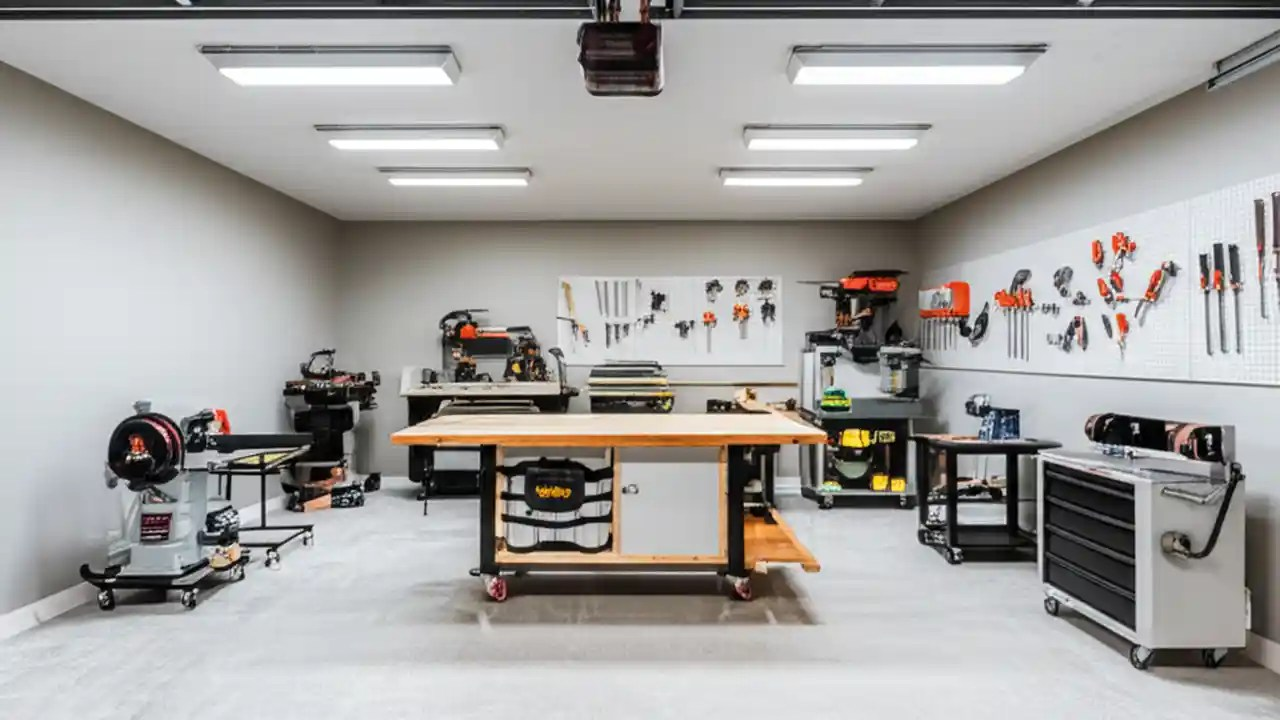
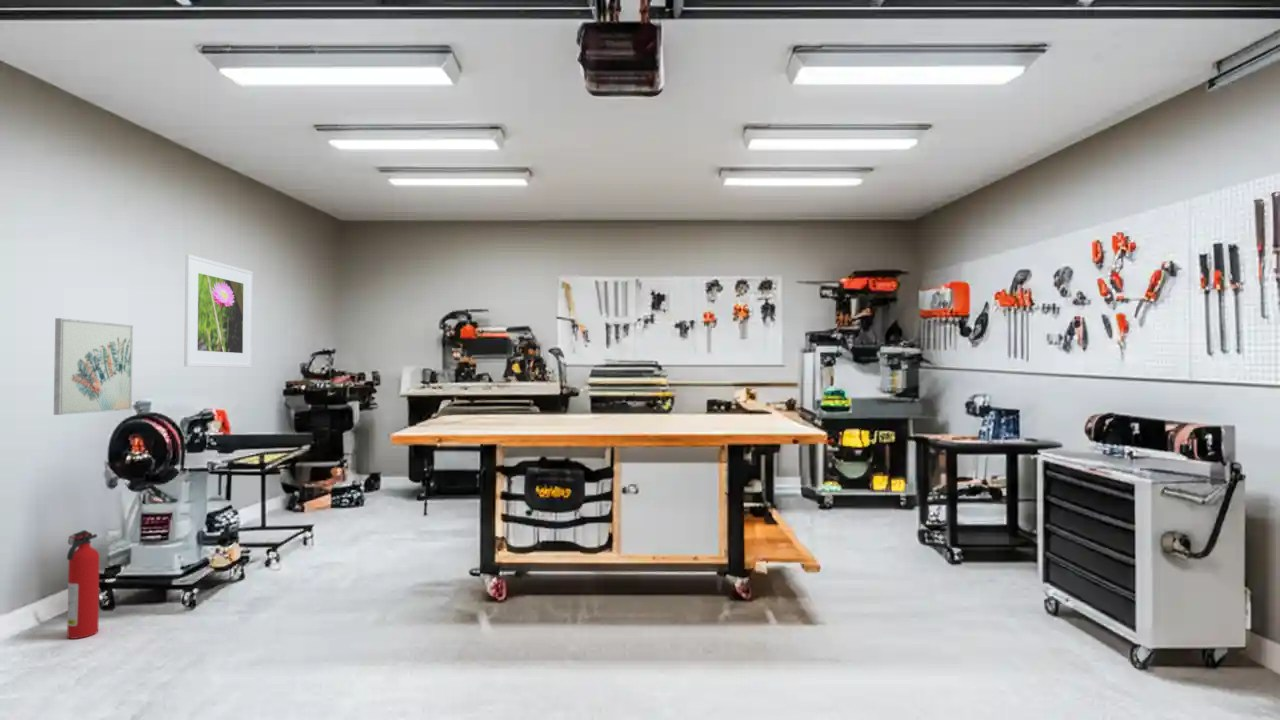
+ fire extinguisher (82, 582)
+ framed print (220, 315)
+ wall art (95, 367)
